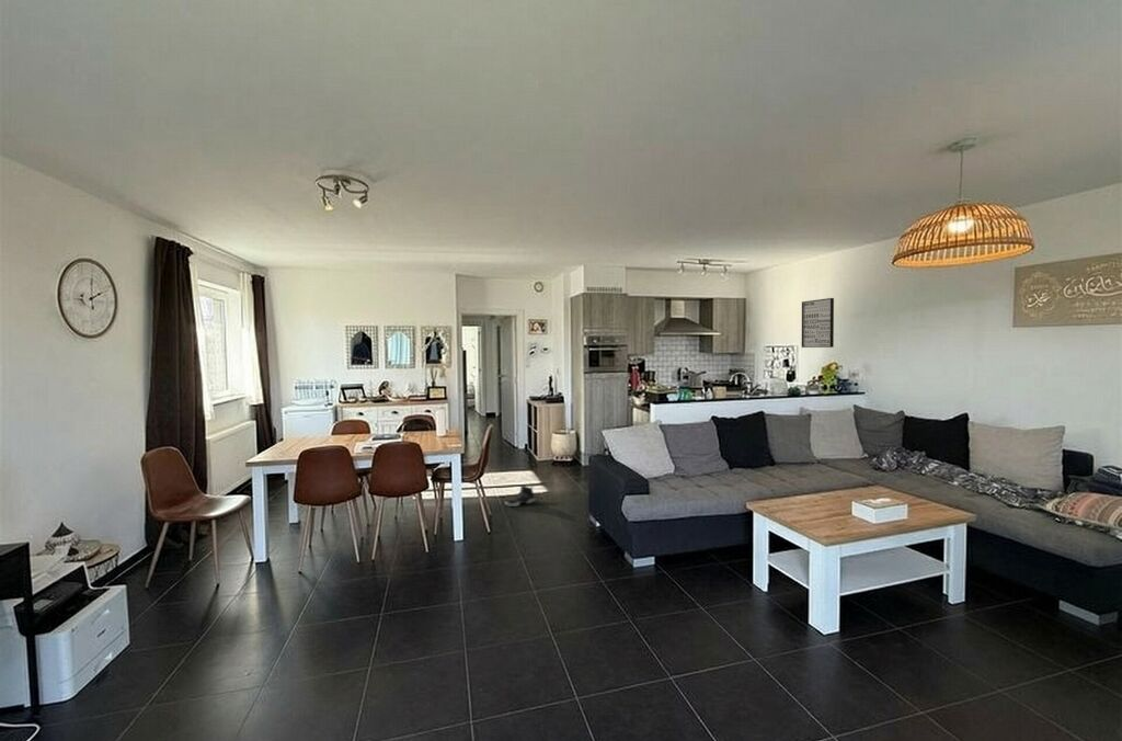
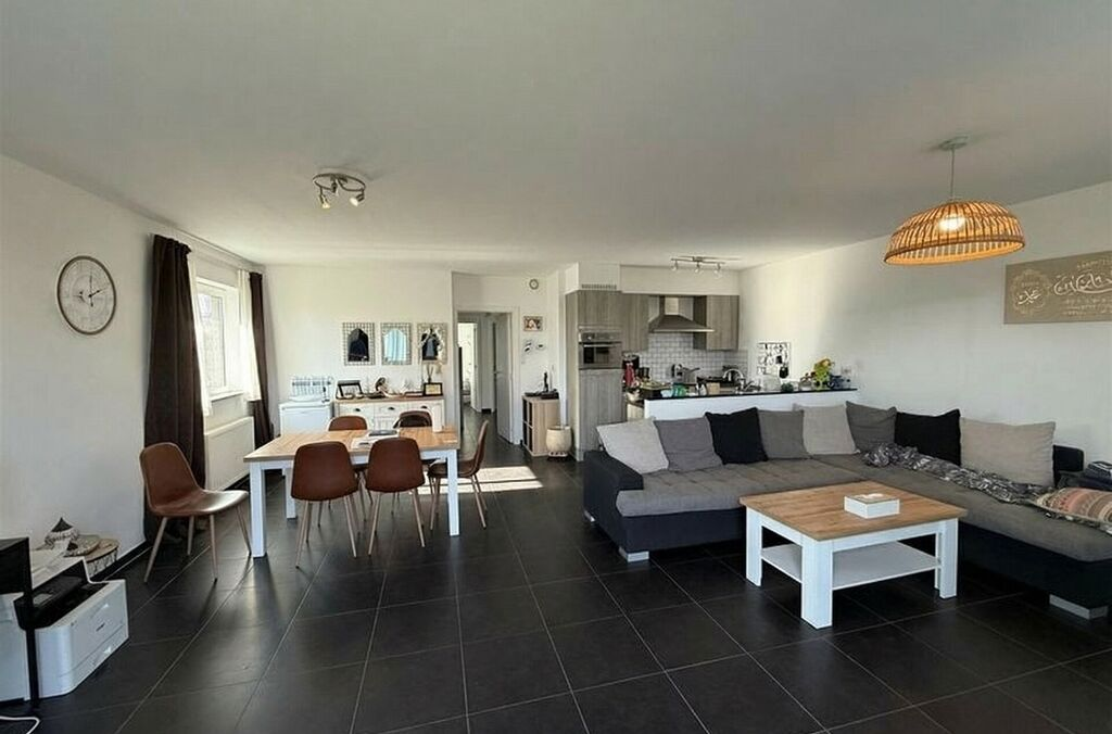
- sneaker (519, 494)
- wall art (816, 323)
